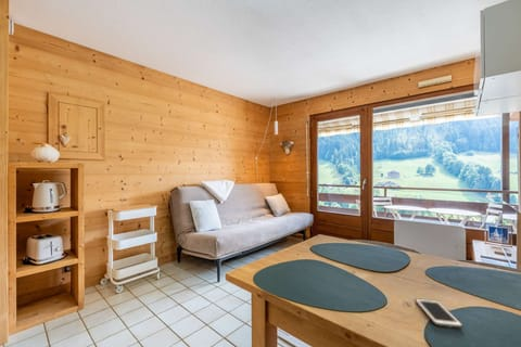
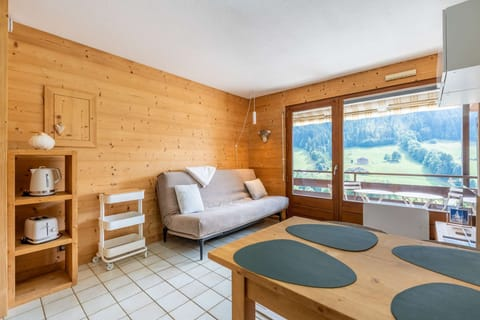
- cell phone (436, 311)
